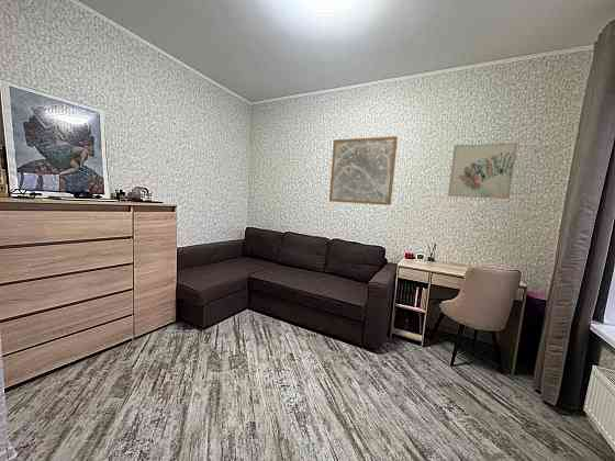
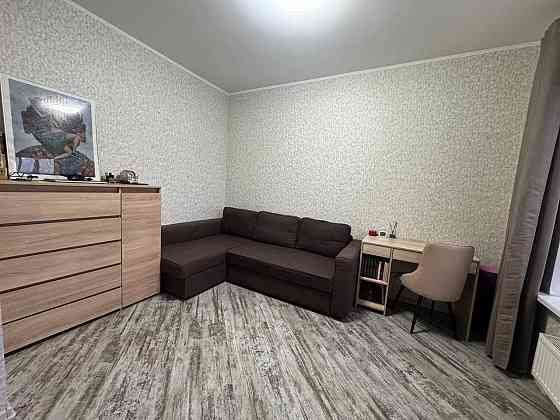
- wall art (480, 171)
- wall art (360, 171)
